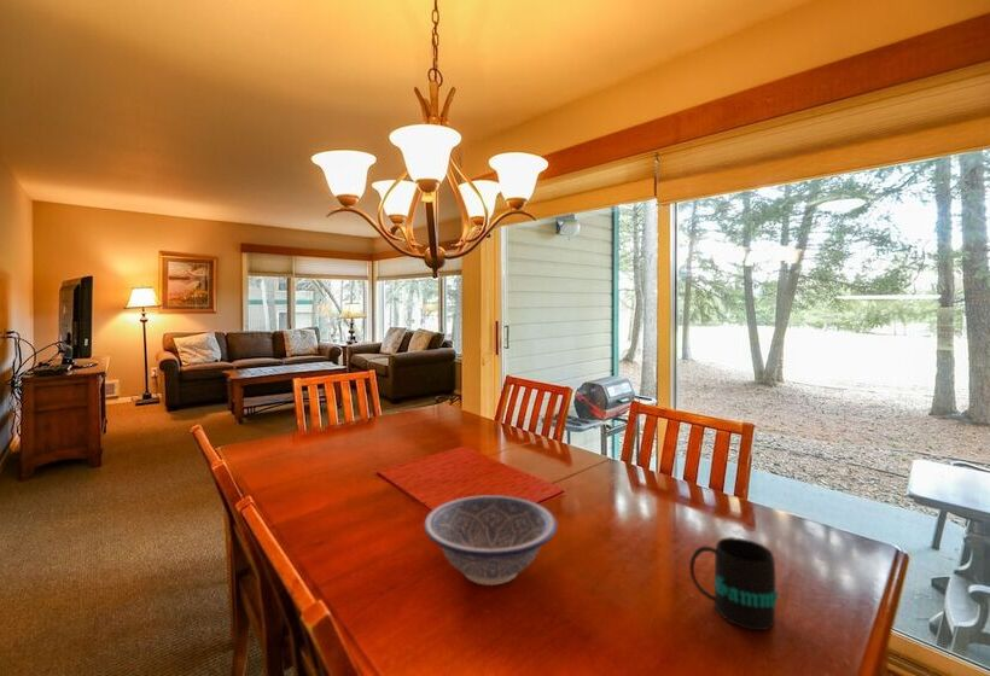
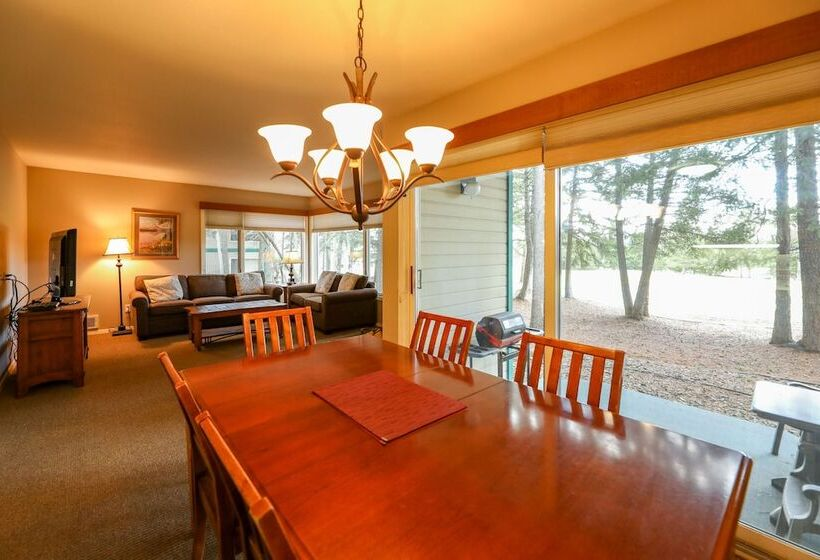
- decorative bowl (490, 543)
- mug (730, 581)
